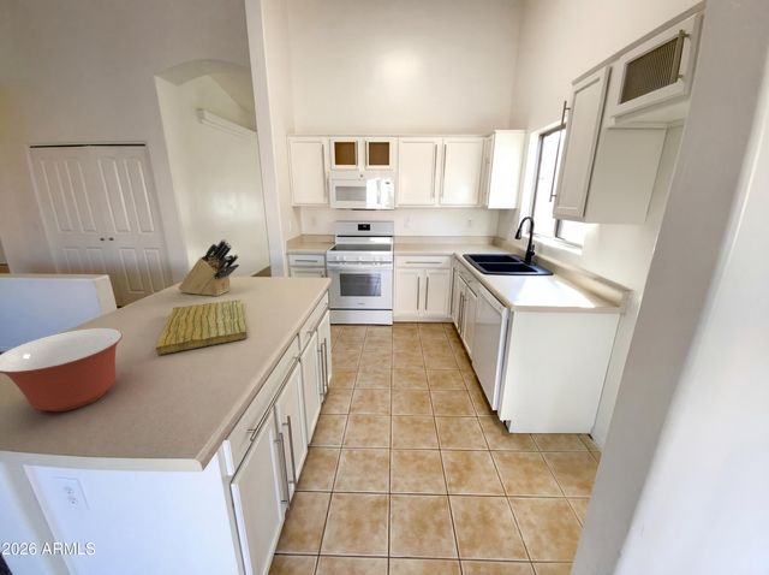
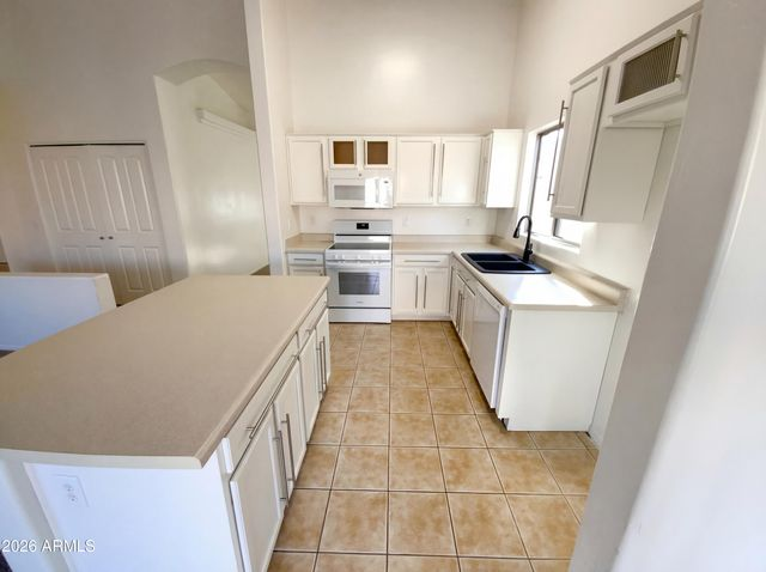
- mixing bowl (70, 372)
- cutting board (205, 320)
- knife block (208, 266)
